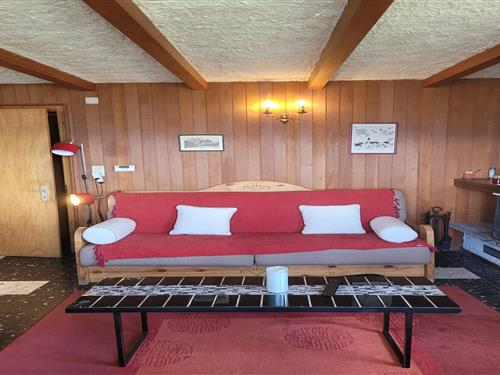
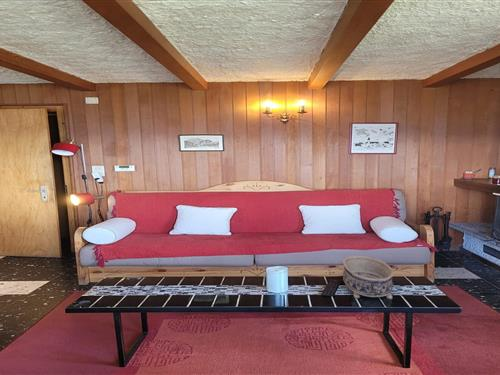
+ decorative bowl (366, 277)
